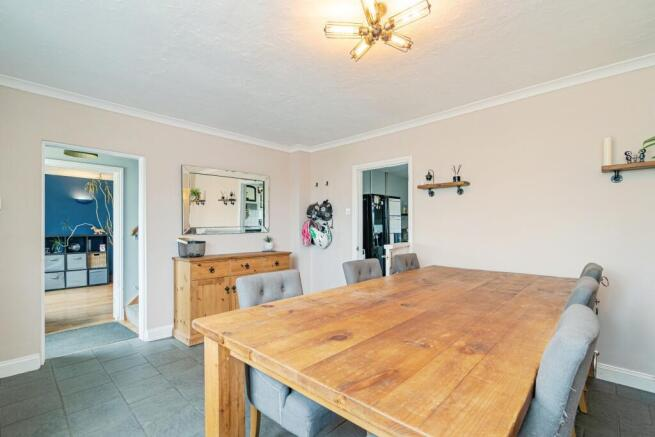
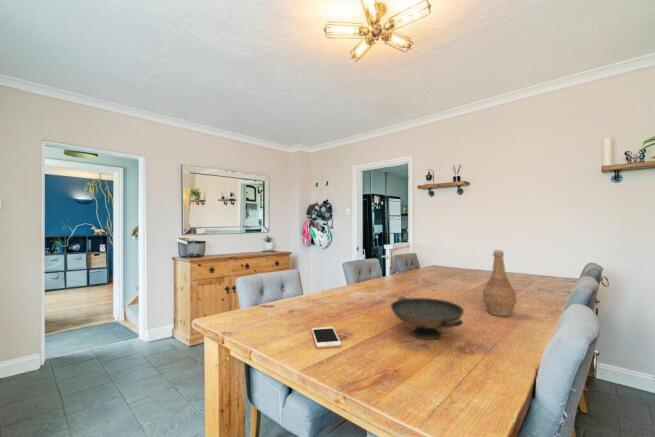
+ cell phone (325, 336)
+ vase (498, 281)
+ decorative bowl (426, 320)
